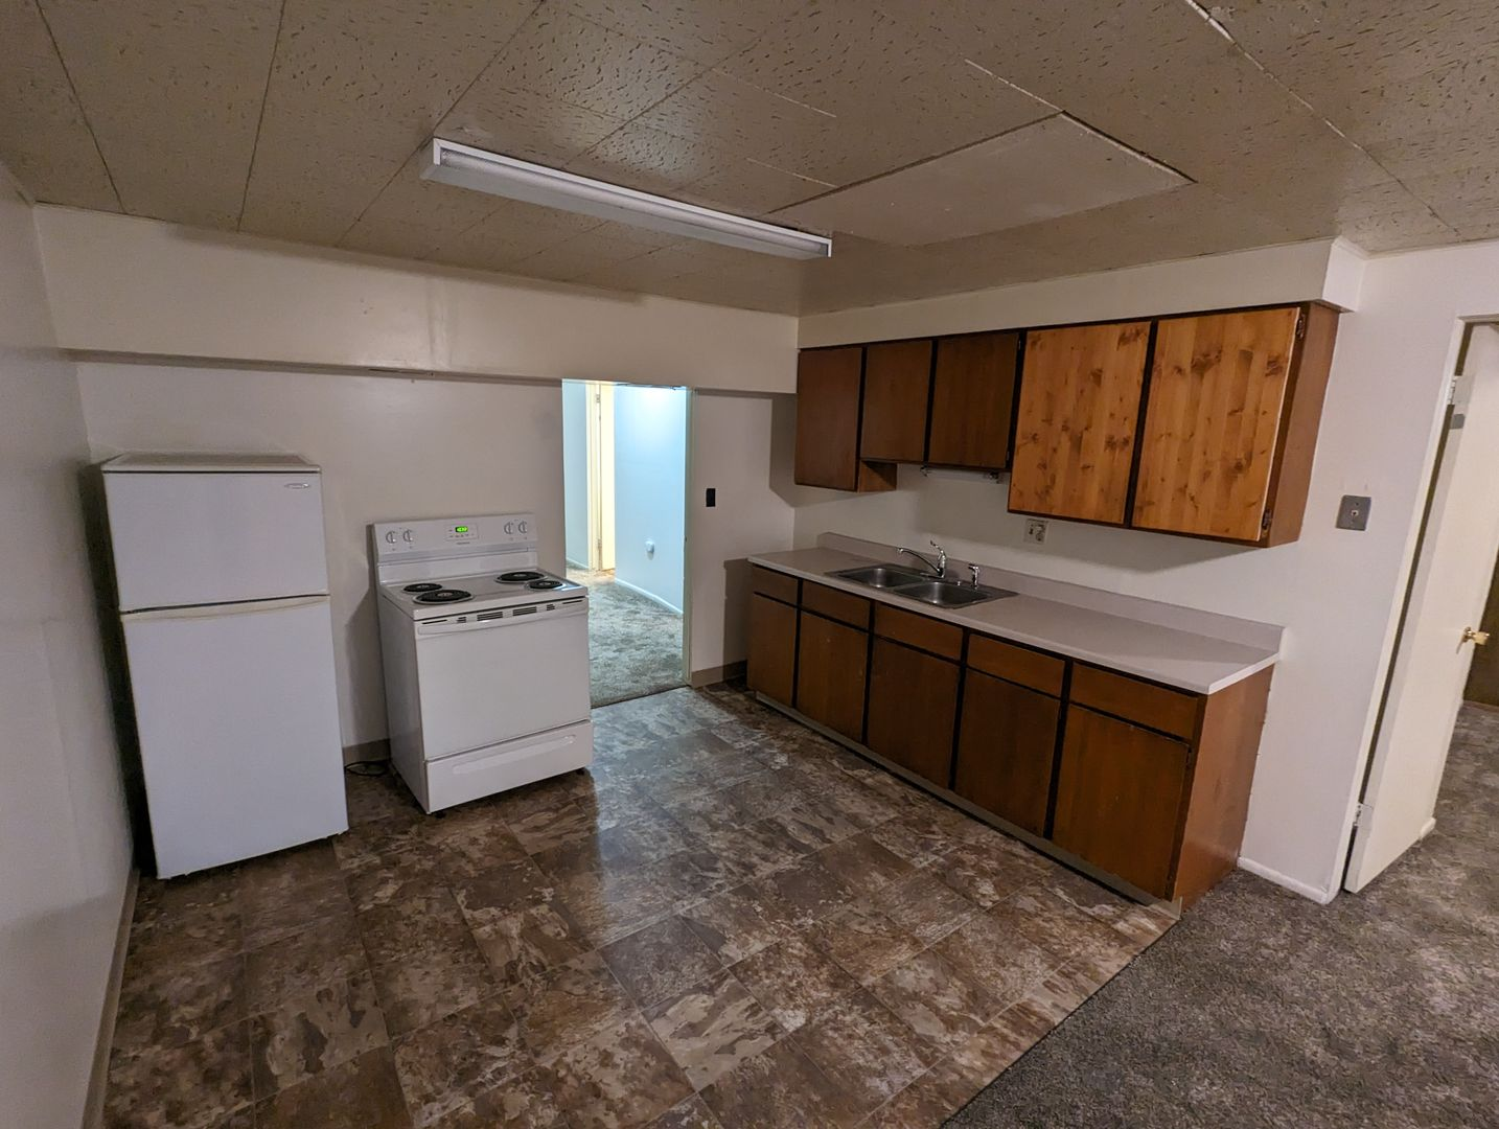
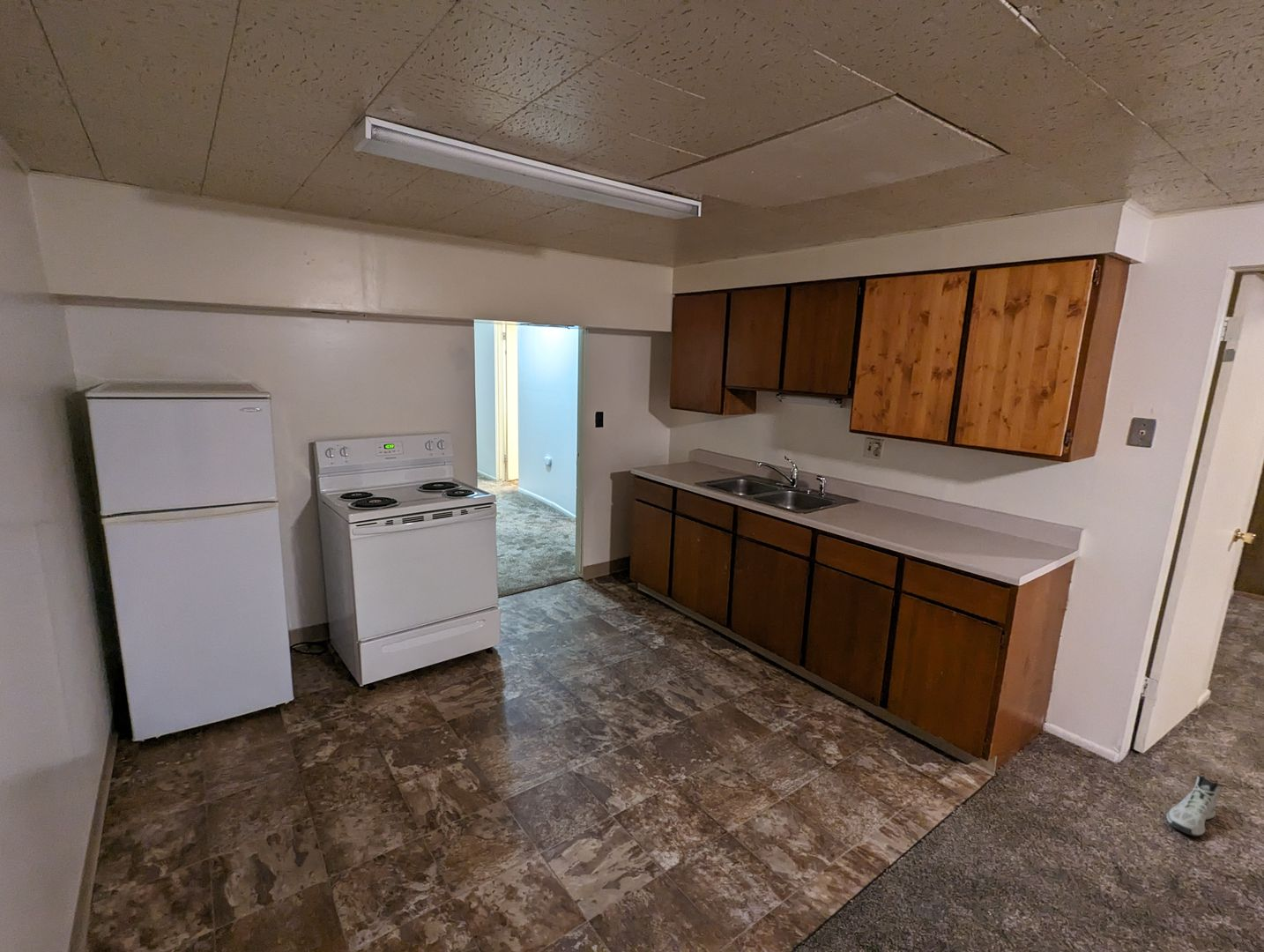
+ sneaker (1193, 800)
